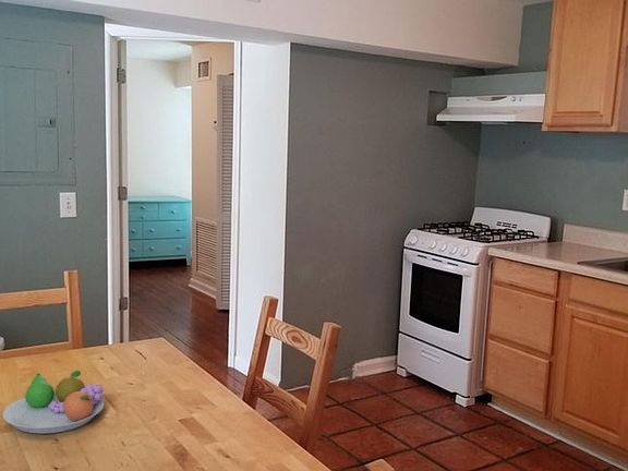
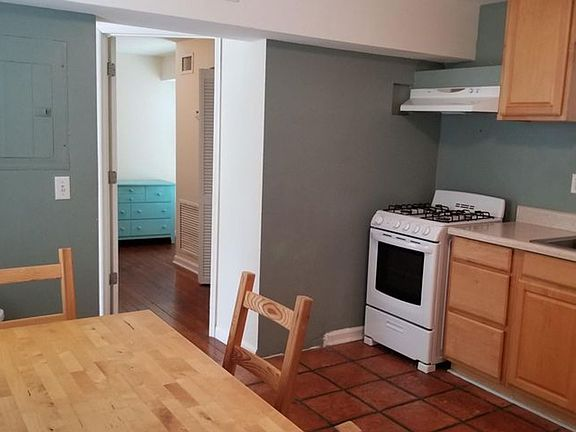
- fruit bowl (55, 397)
